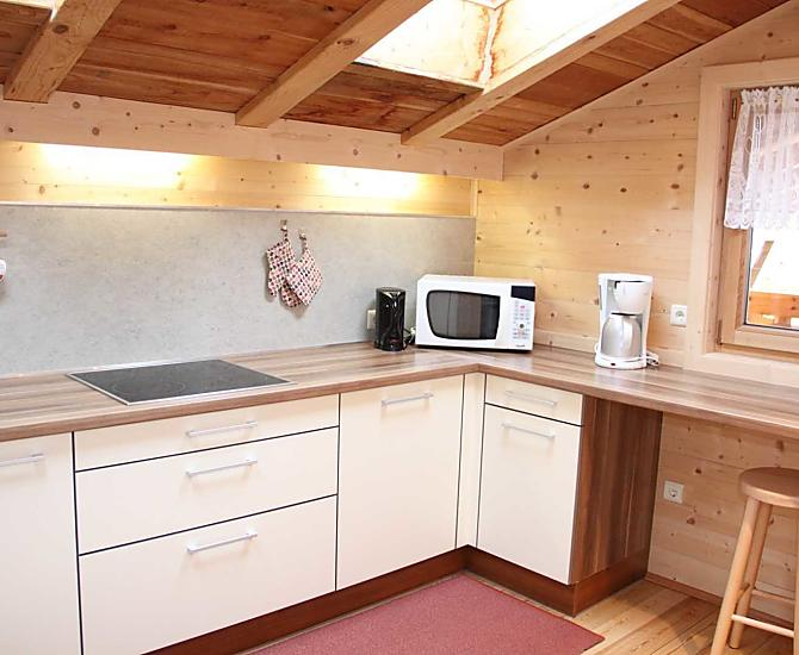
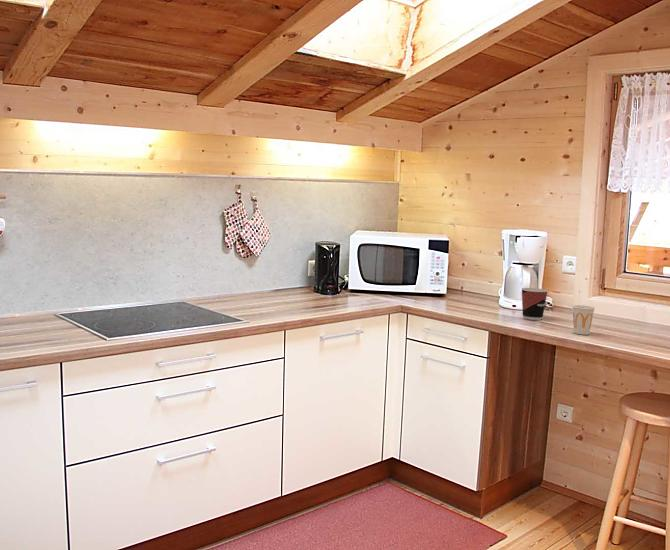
+ cup (582, 319)
+ cup (533, 303)
